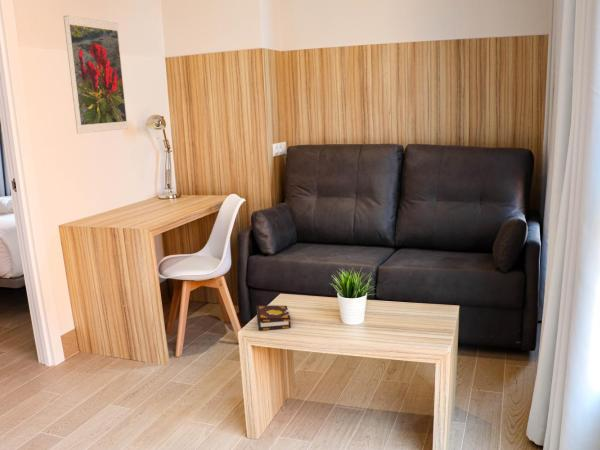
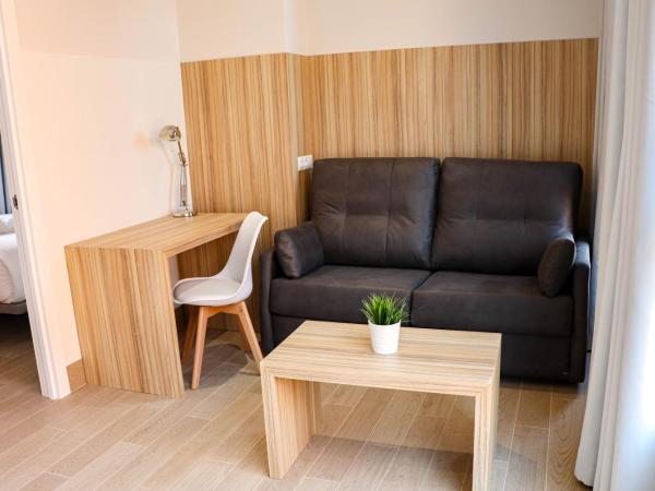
- book (273, 316)
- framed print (97, 76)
